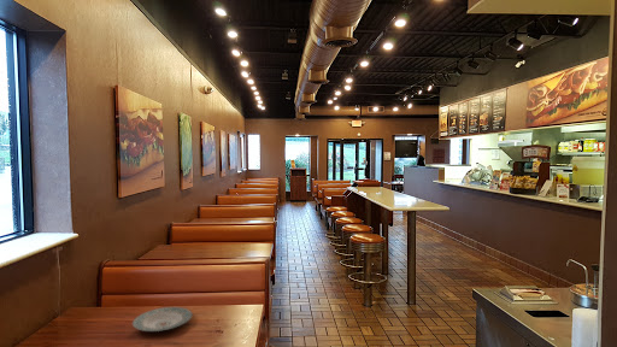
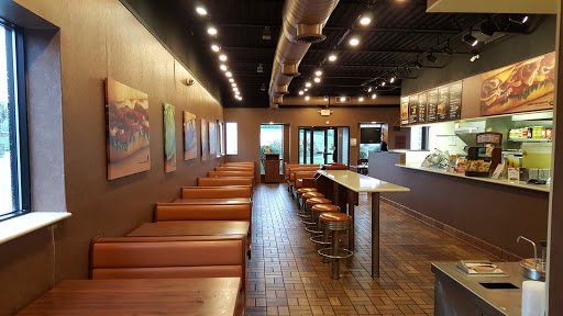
- plate (163, 320)
